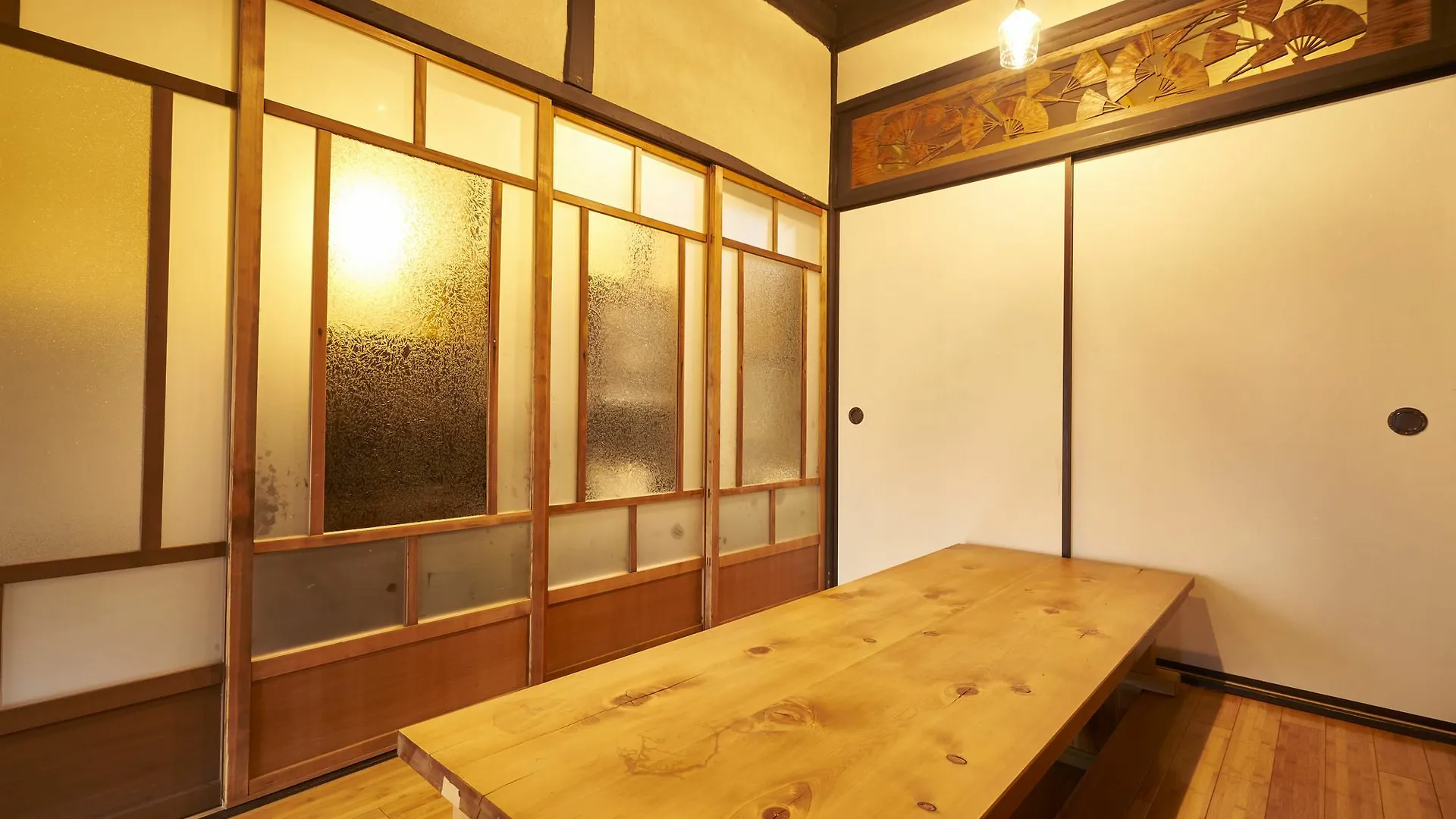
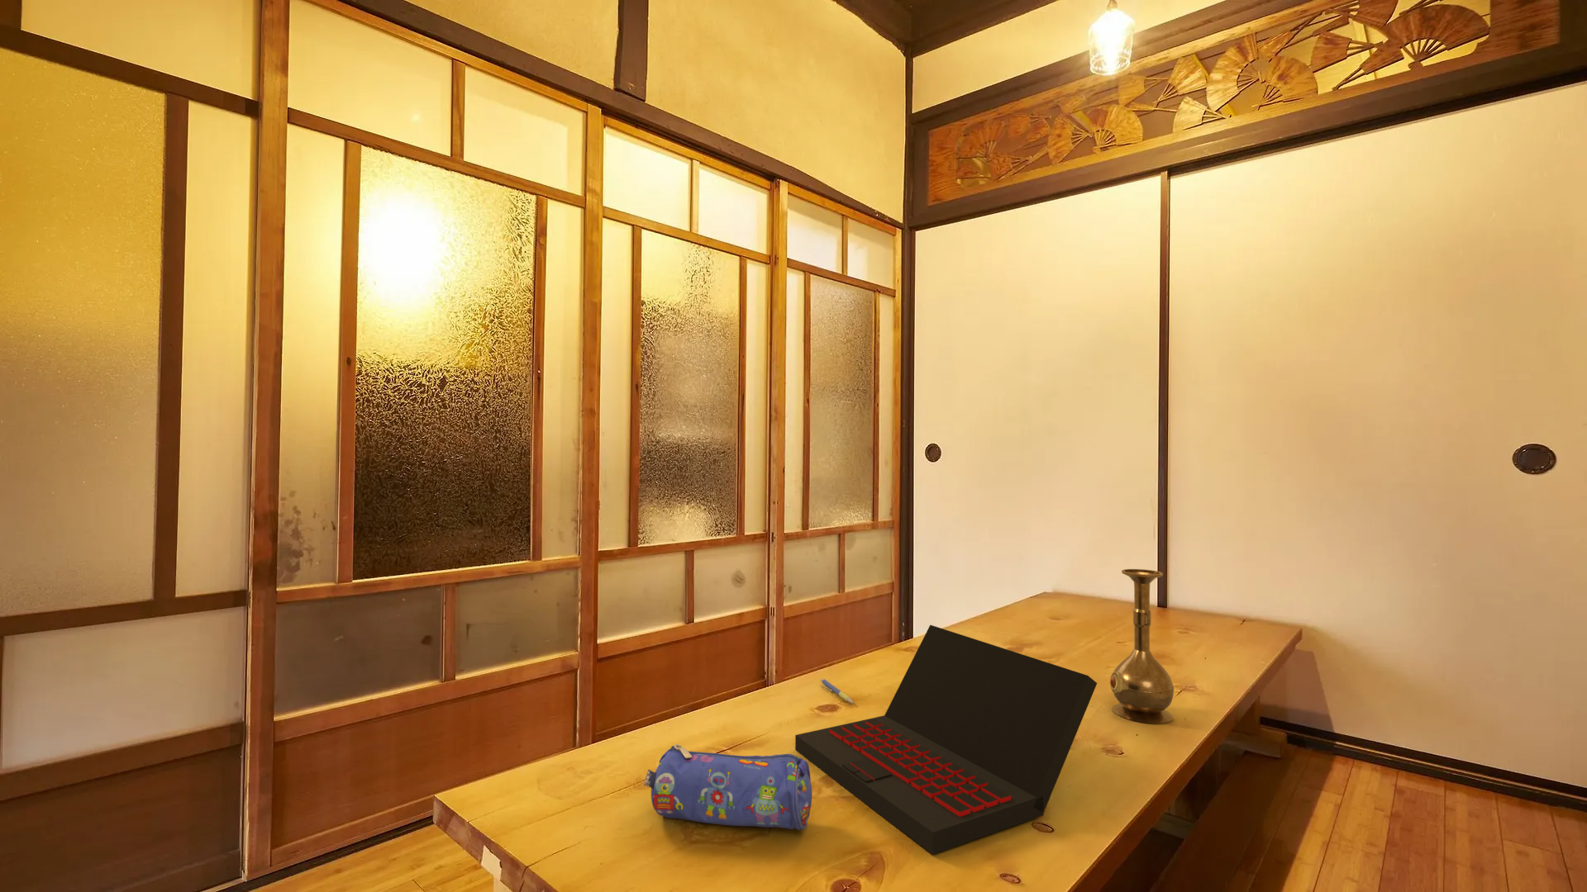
+ pen (836, 691)
+ pencil case (730, 784)
+ laptop (935, 714)
+ vase (1141, 641)
